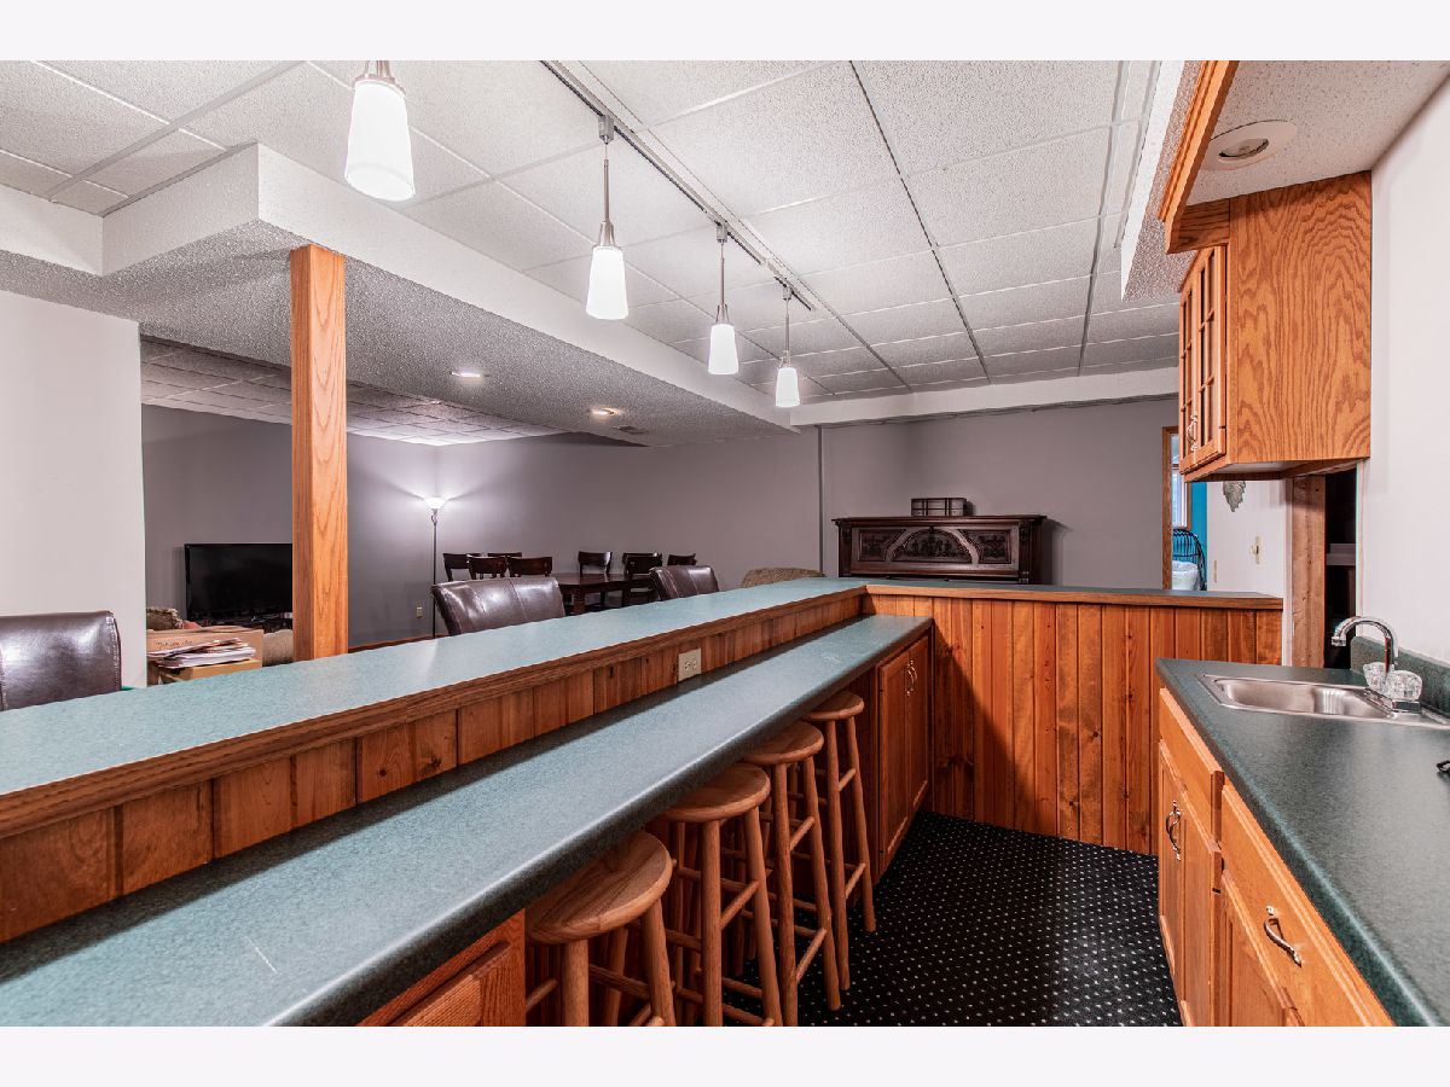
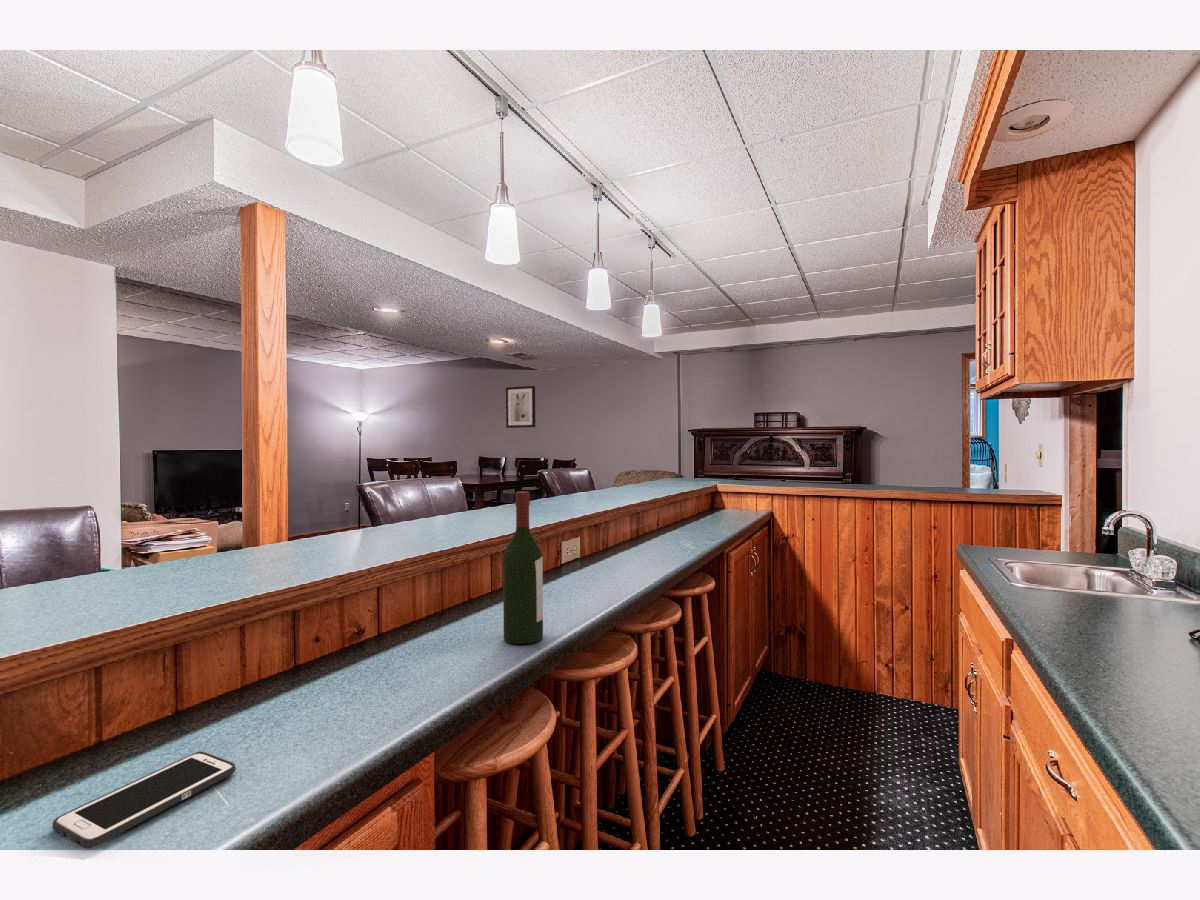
+ wine bottle (522, 564)
+ wall art (520, 407)
+ cell phone (151, 794)
